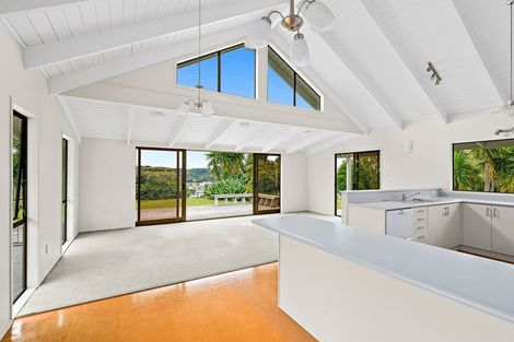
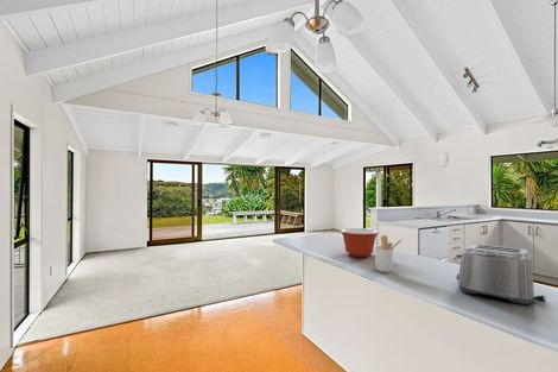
+ utensil holder (388, 253)
+ mixing bowl (359, 242)
+ toaster (497, 271)
